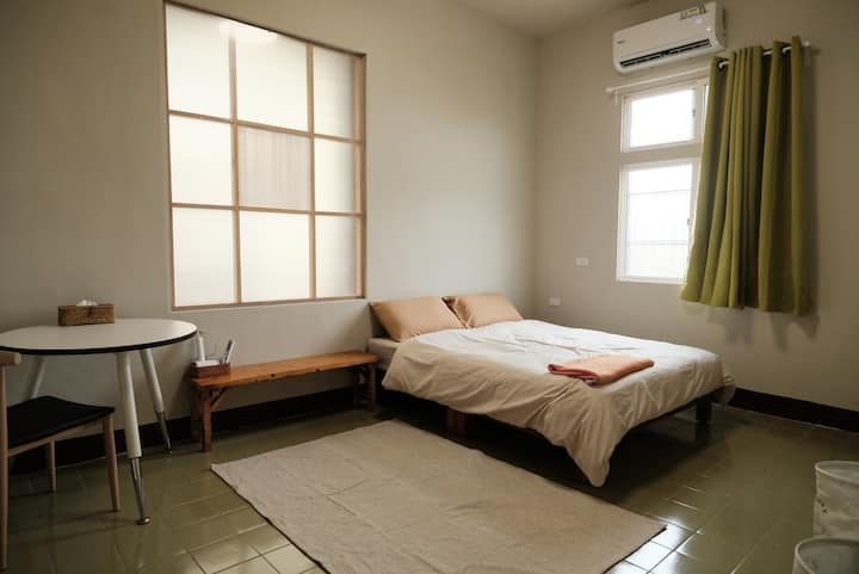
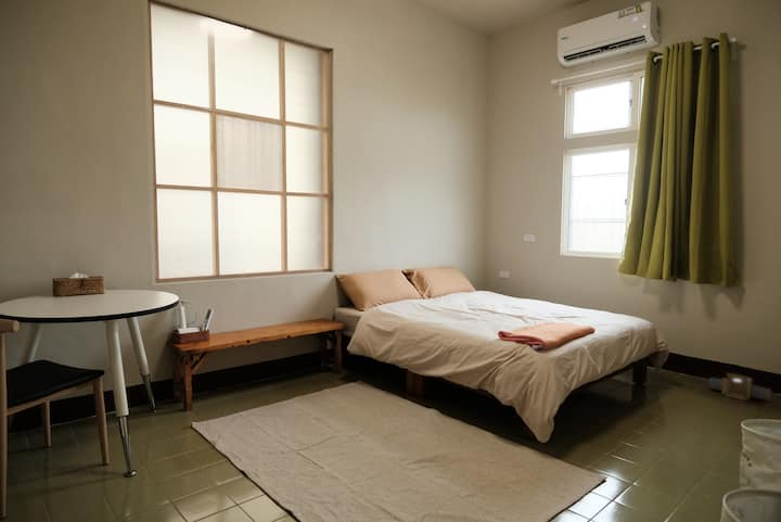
+ cardboard box (739, 383)
